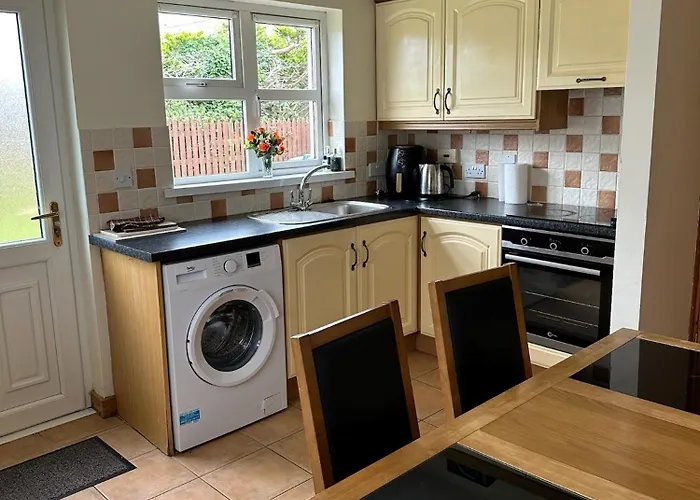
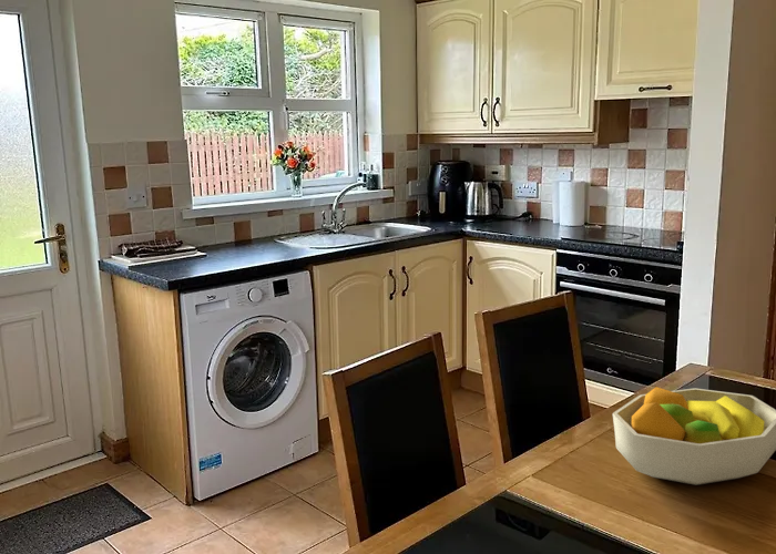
+ fruit bowl (696, 427)
